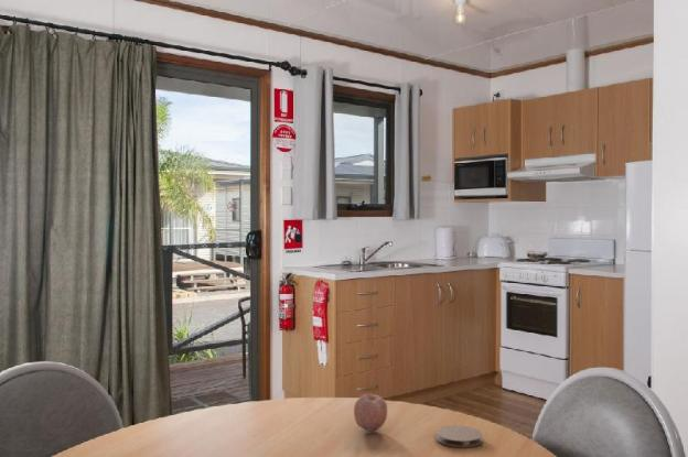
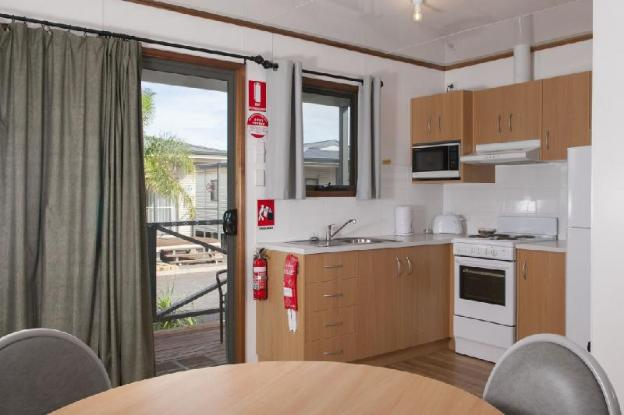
- coaster (459, 435)
- fruit (370, 412)
